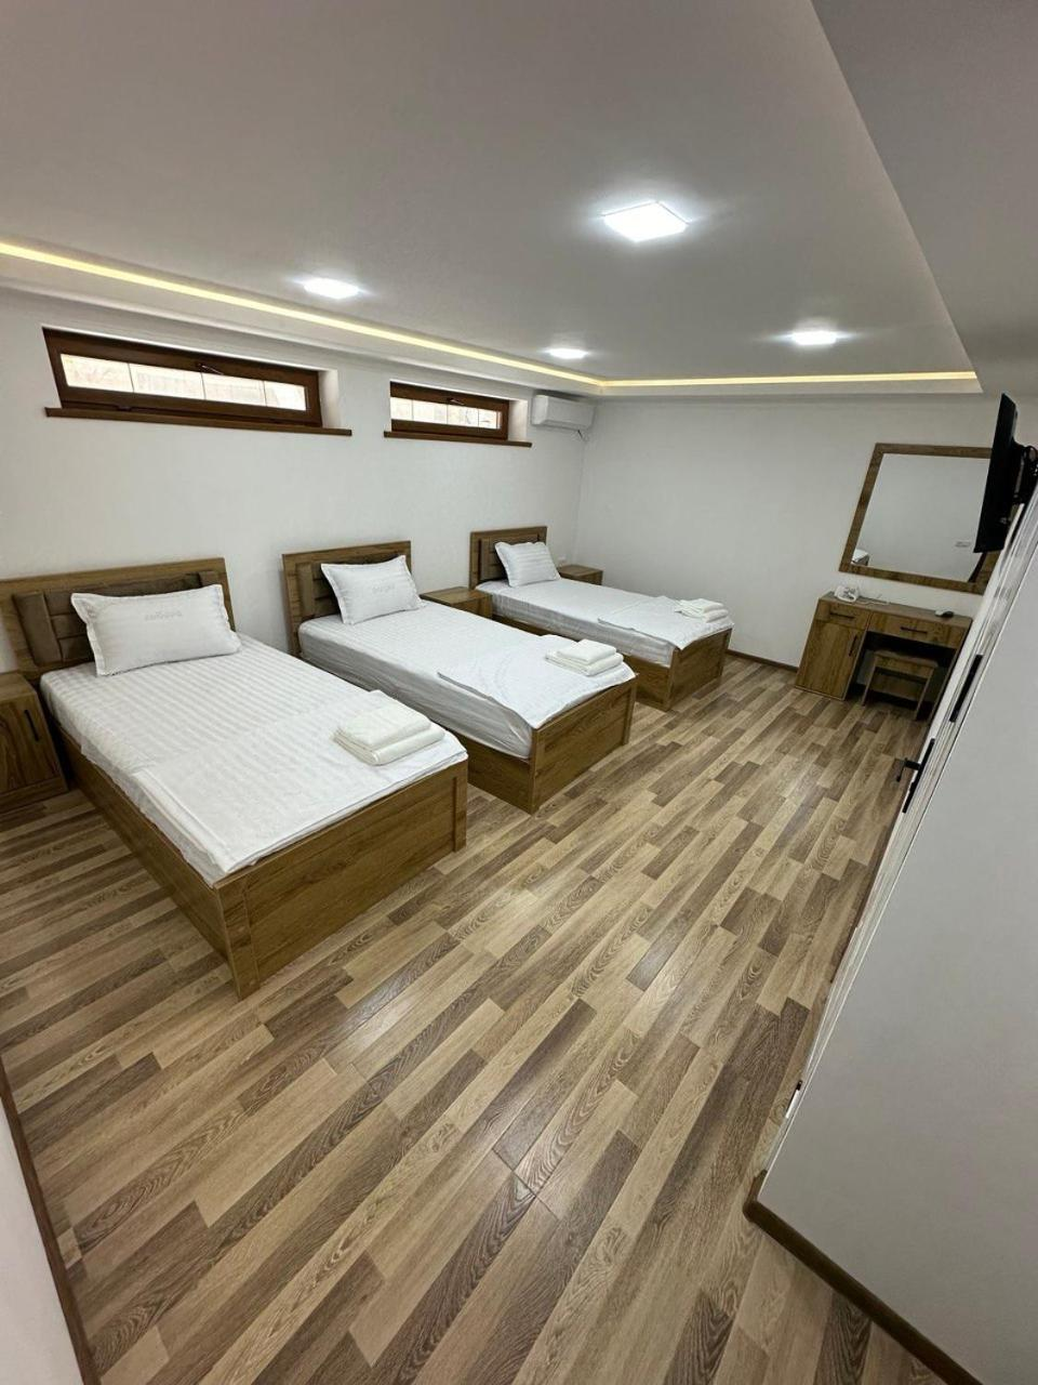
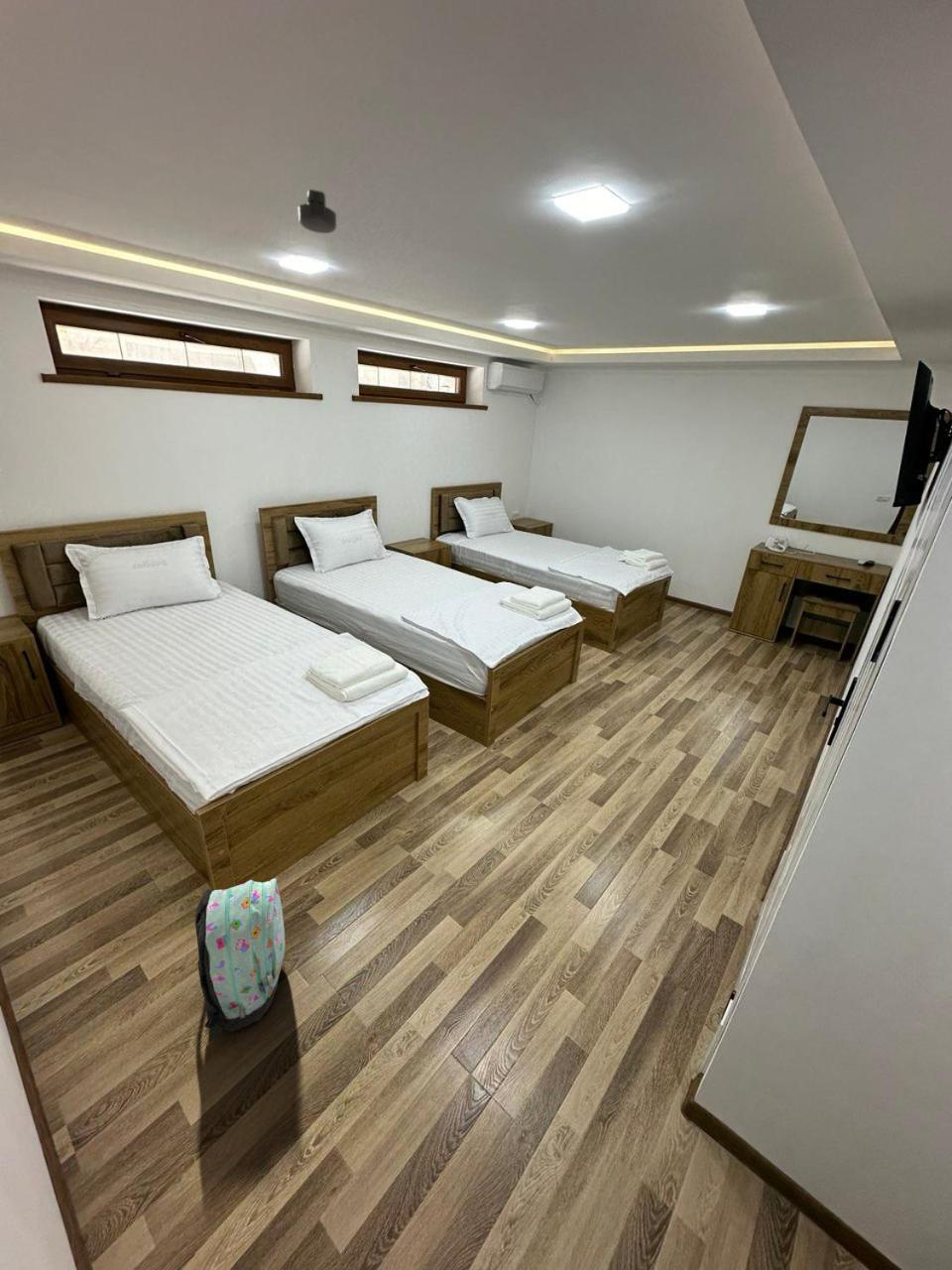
+ backpack (242, 941)
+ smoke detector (316, 209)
